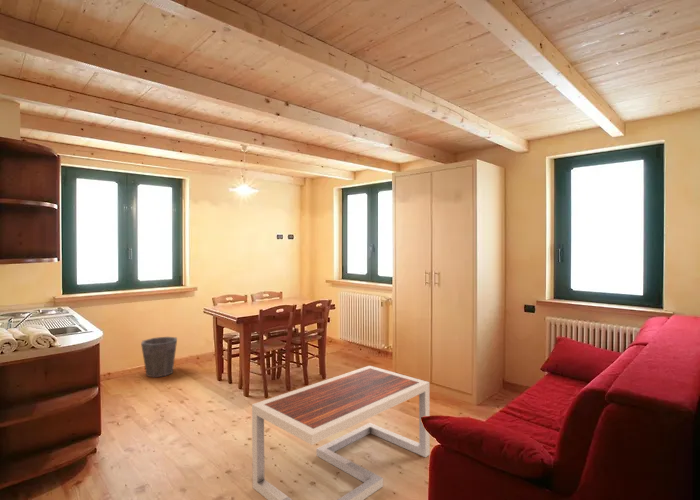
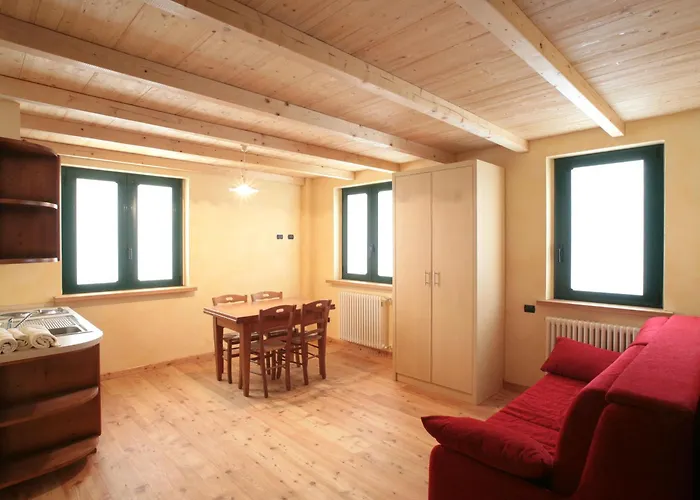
- waste bin (159, 356)
- coffee table (347, 433)
